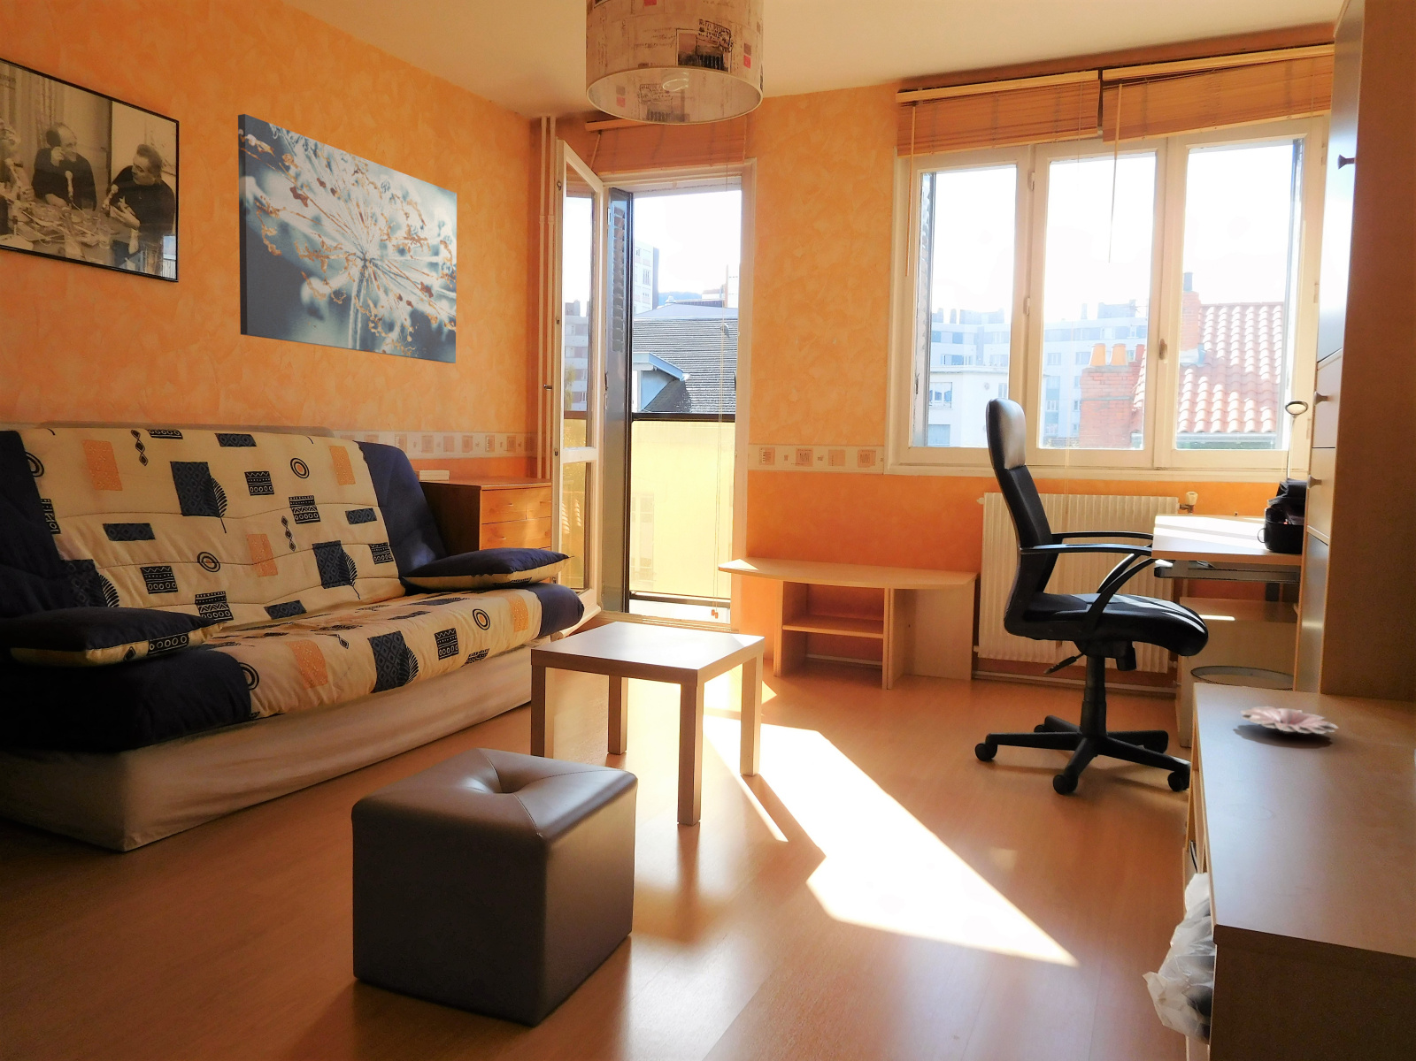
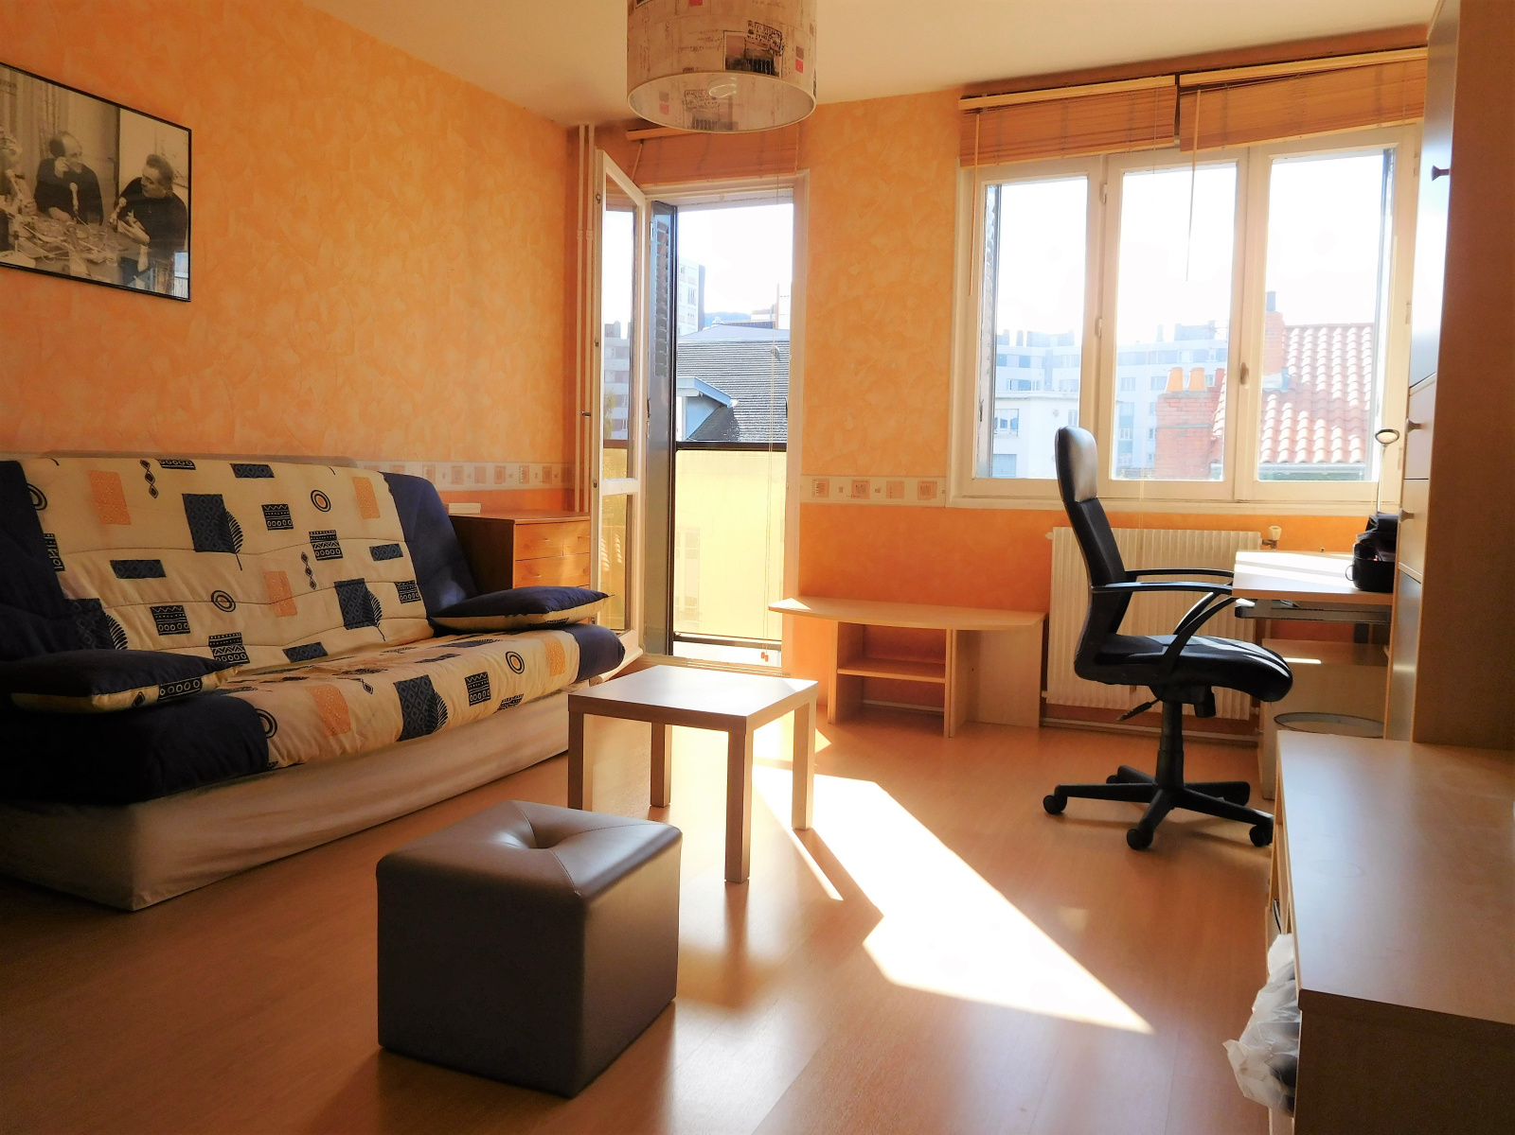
- flower (1288, 722)
- wall art (361, 255)
